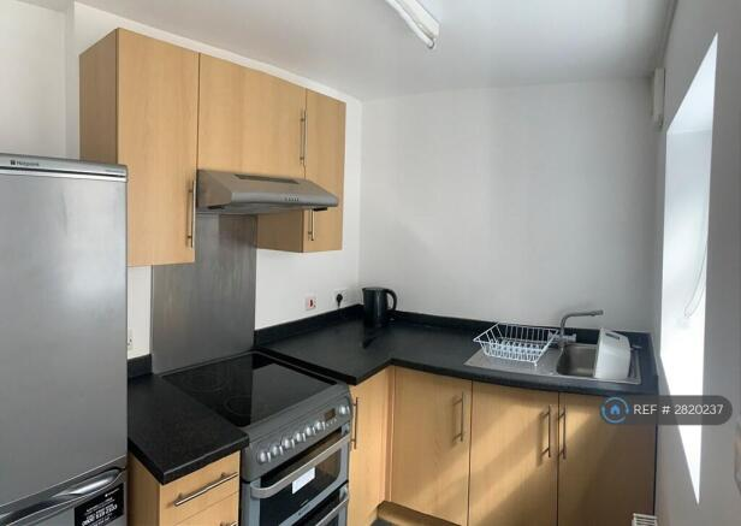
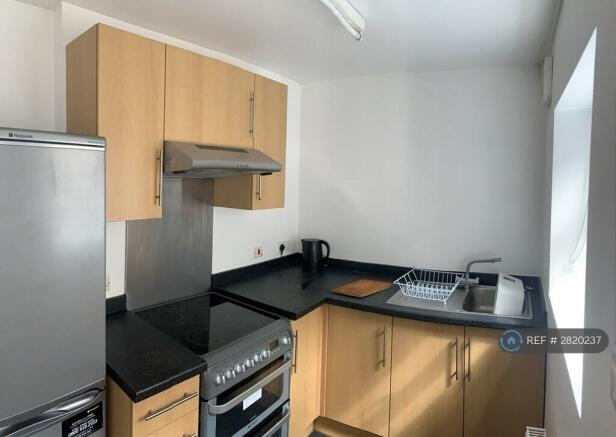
+ cutting board (363, 287)
